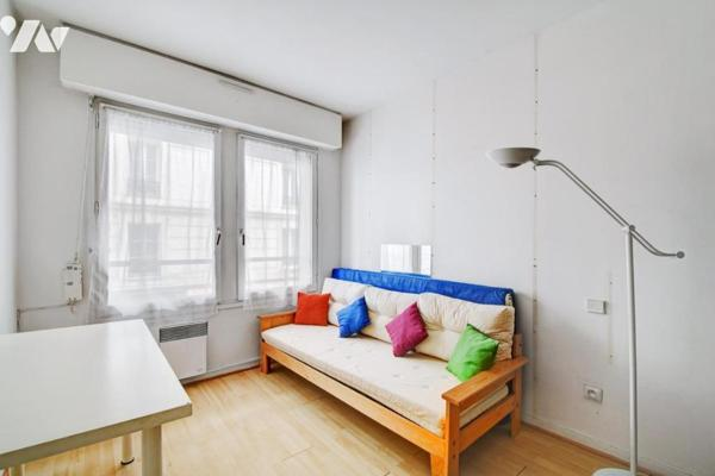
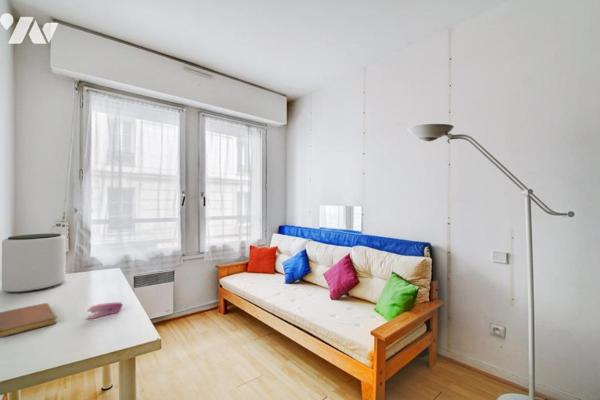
+ plant pot (35, 261)
+ notebook (25, 318)
+ stapler (105, 308)
